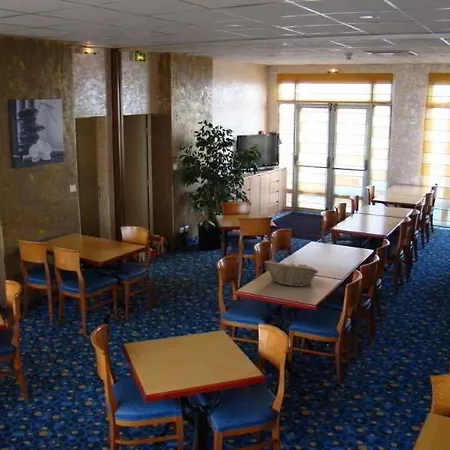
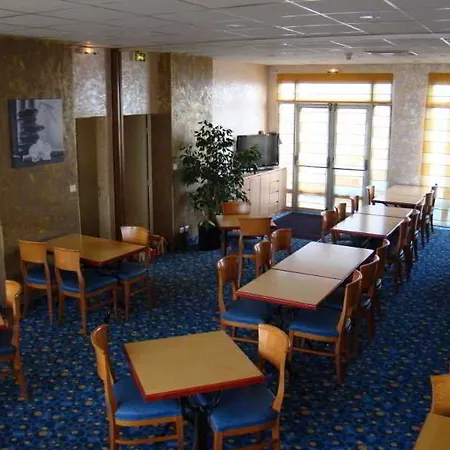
- fruit basket (290, 270)
